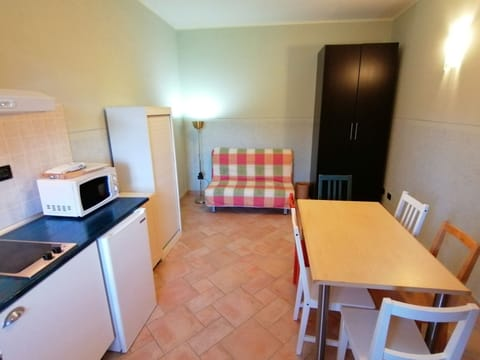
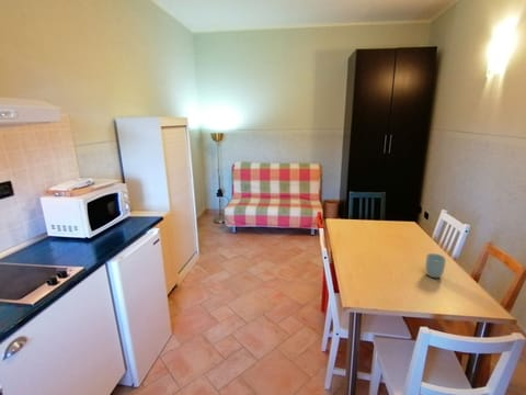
+ cup (434, 266)
